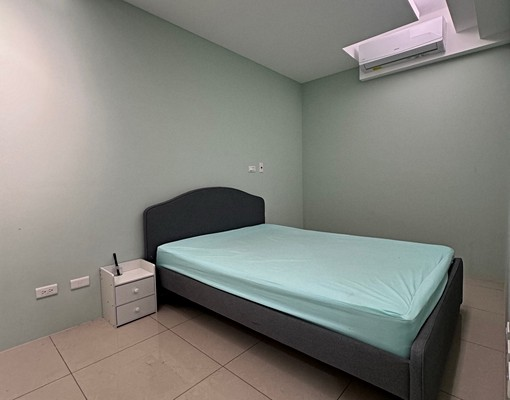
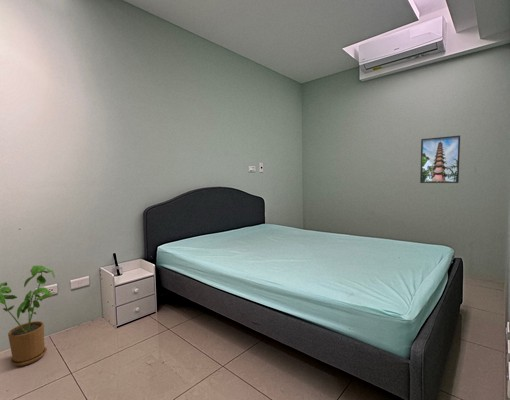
+ house plant (29, 313)
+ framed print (439, 160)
